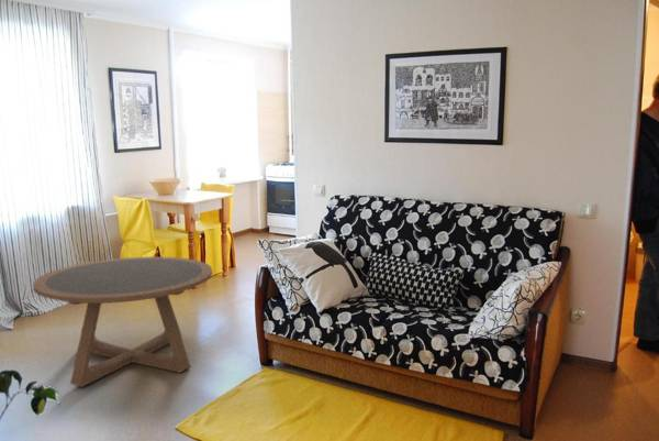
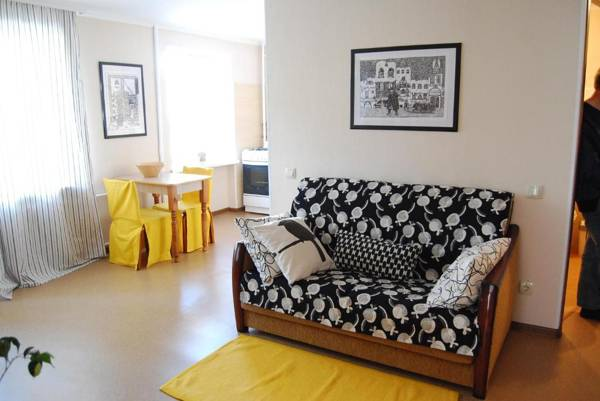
- coffee table (124, 301)
